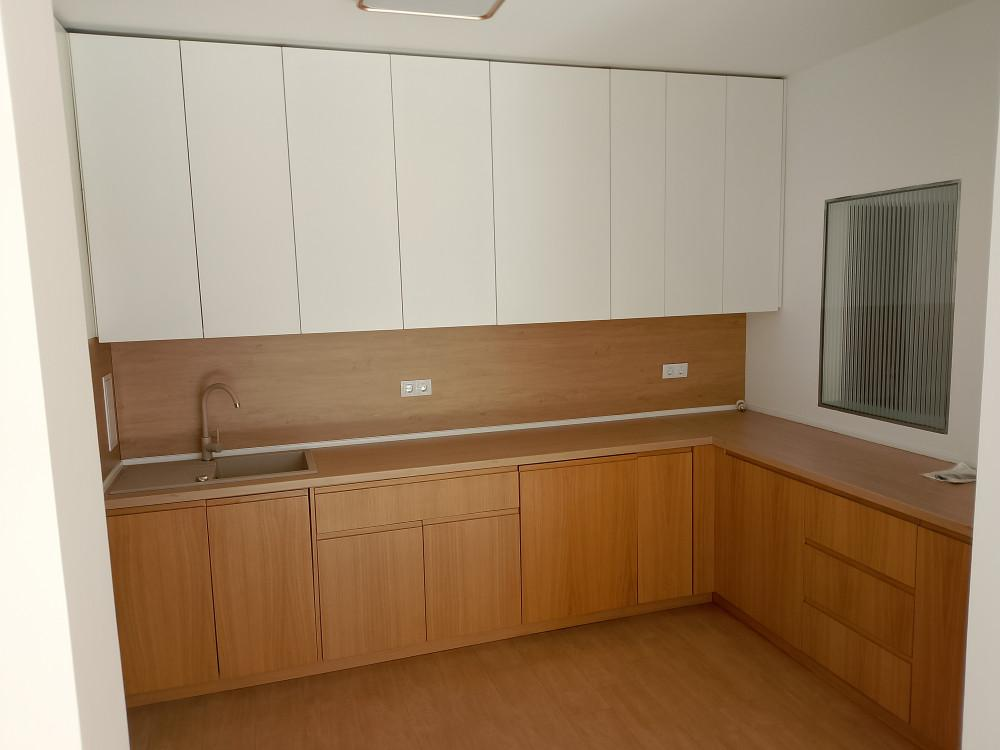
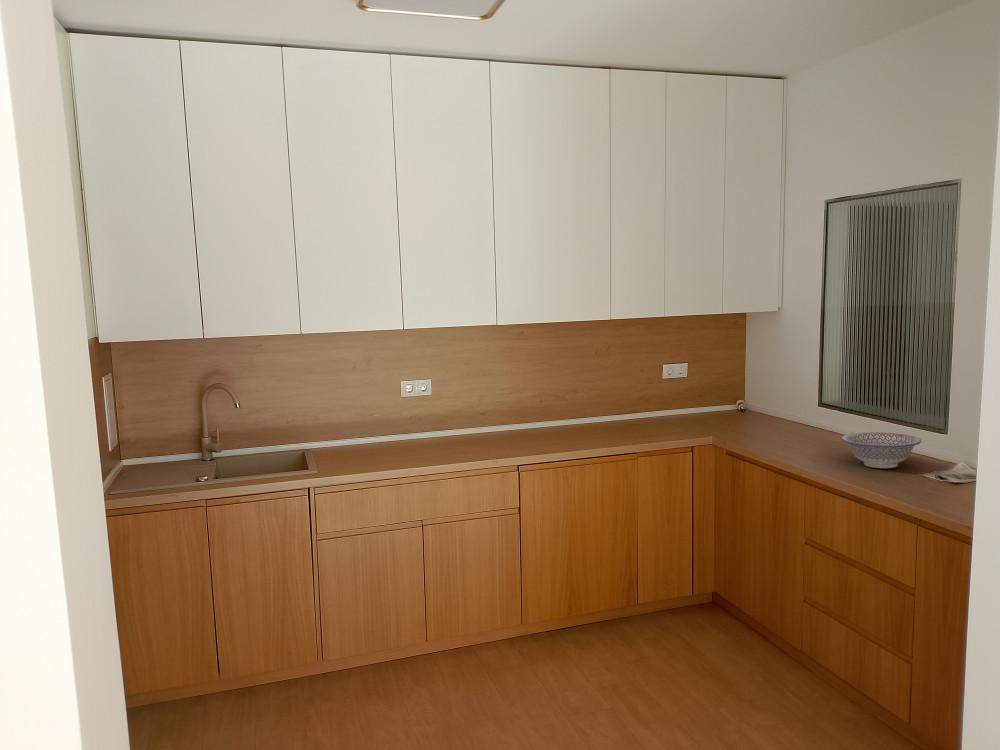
+ bowl (879, 451)
